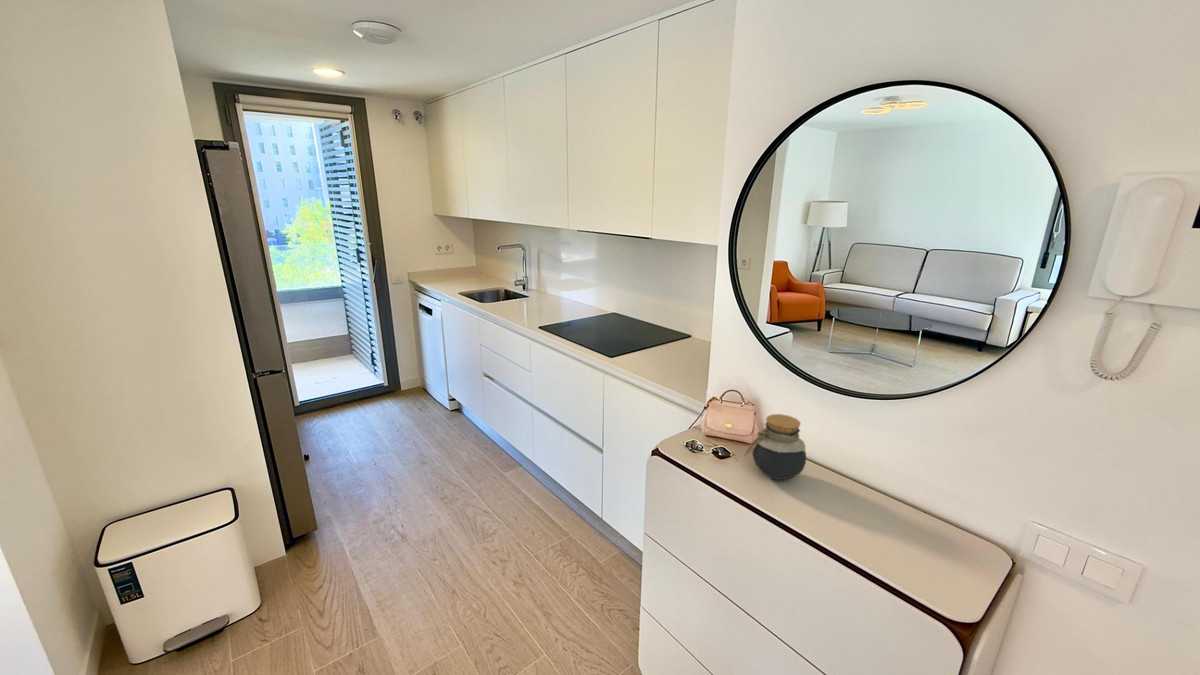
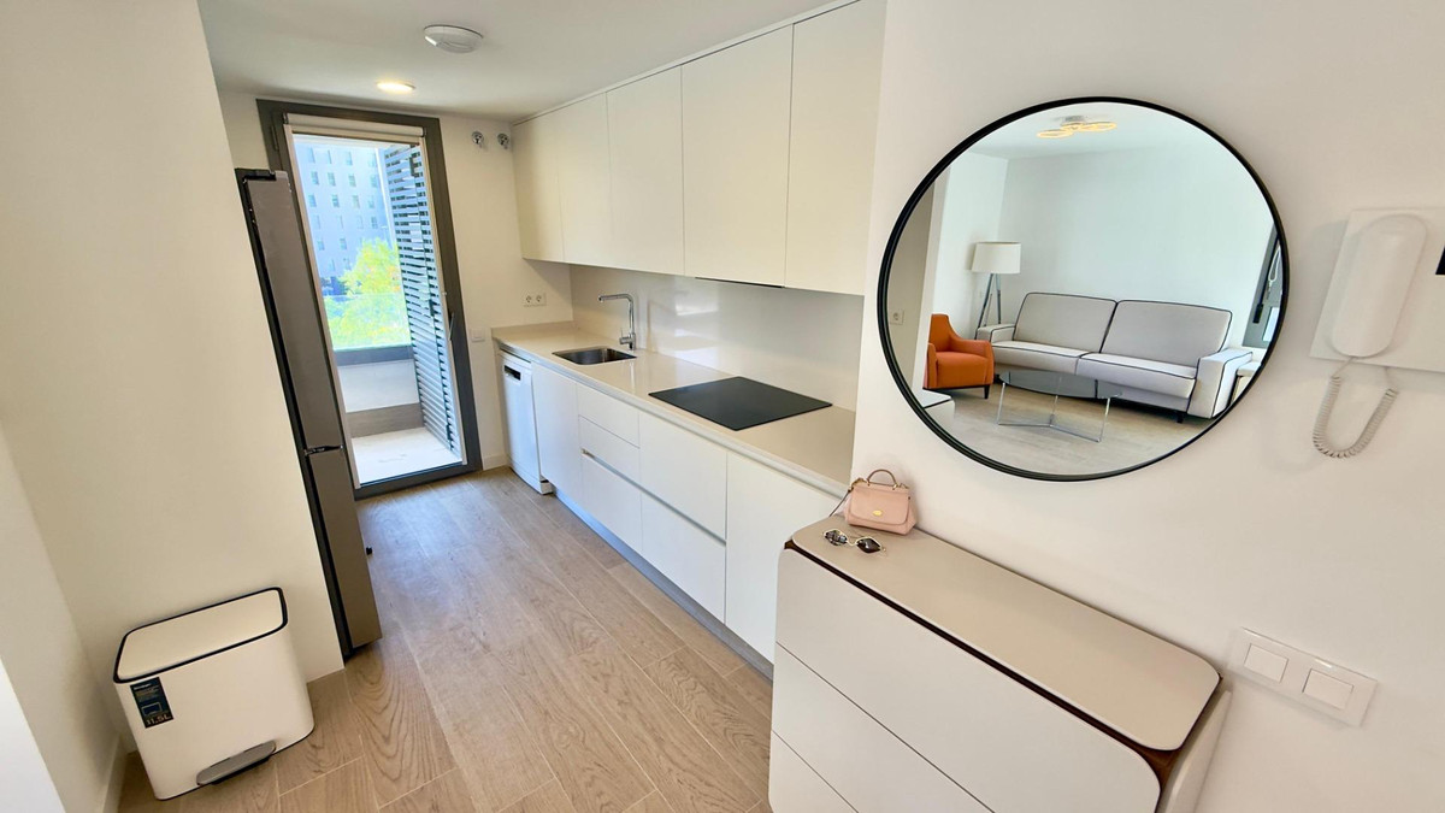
- jar (776, 447)
